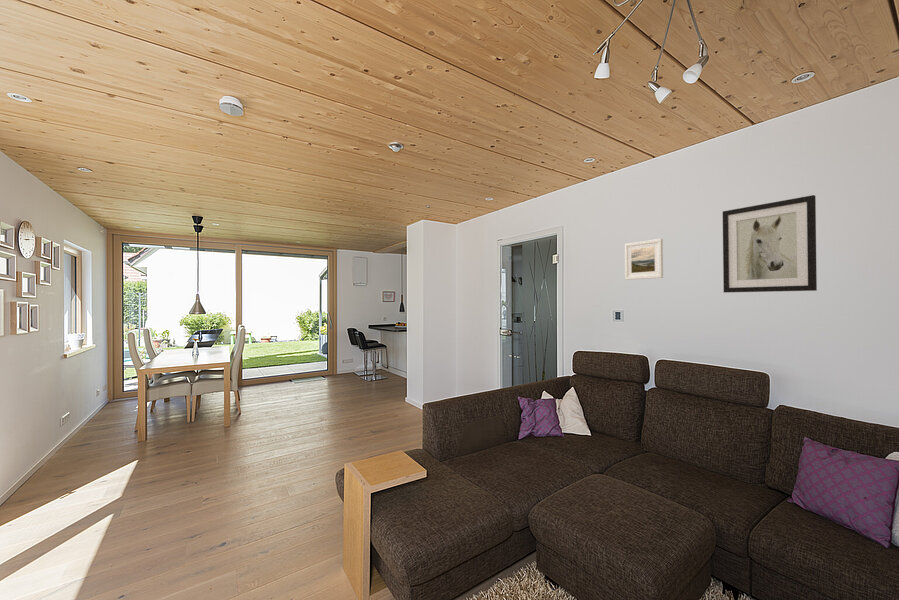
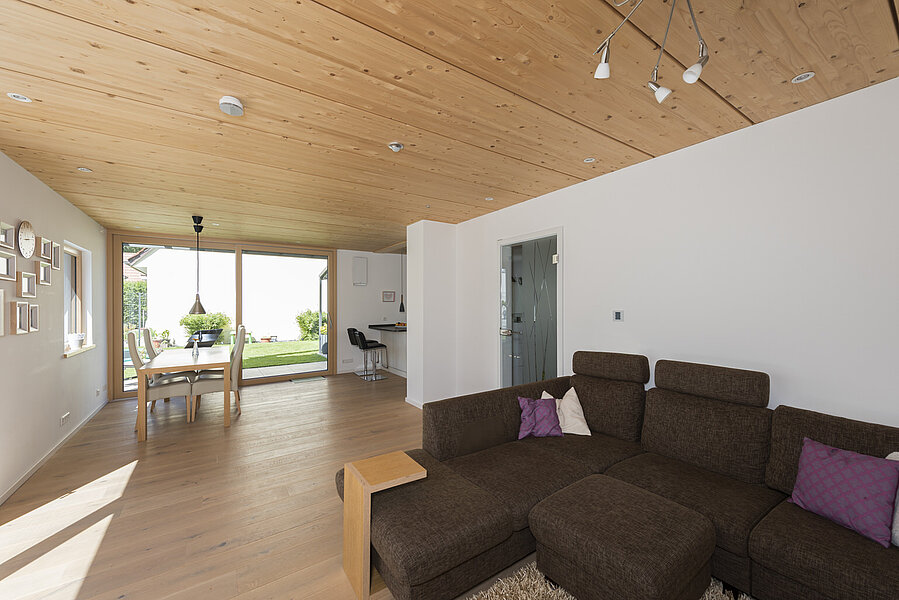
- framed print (643, 260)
- wall art (765, 247)
